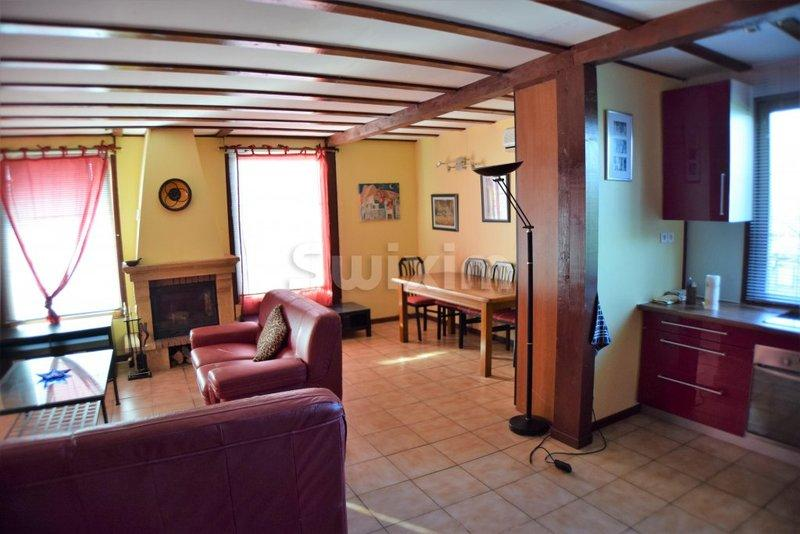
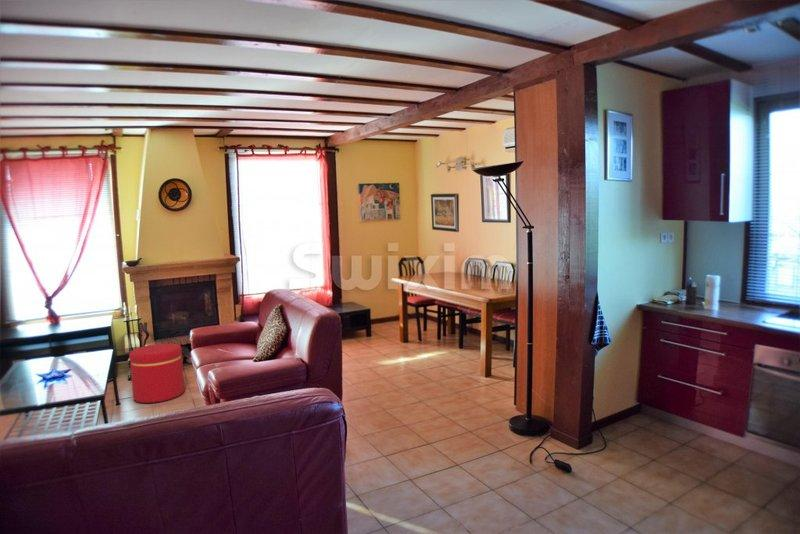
+ ottoman (157, 372)
